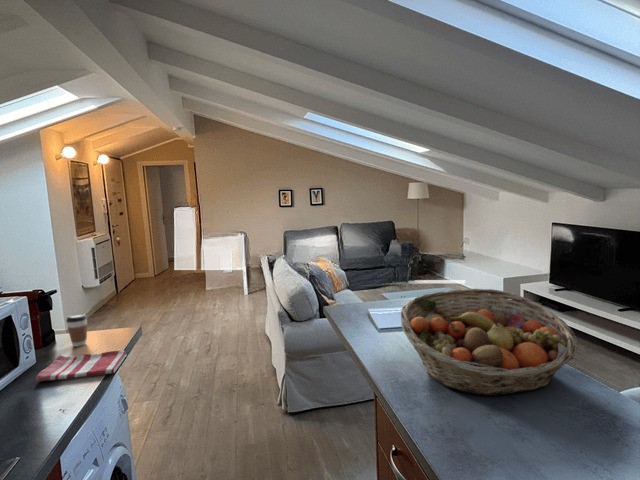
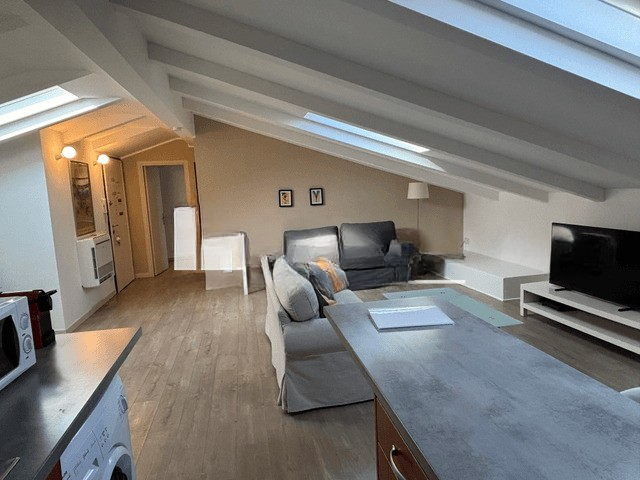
- coffee cup (77, 330)
- fruit basket (483, 336)
- dish towel (84, 364)
